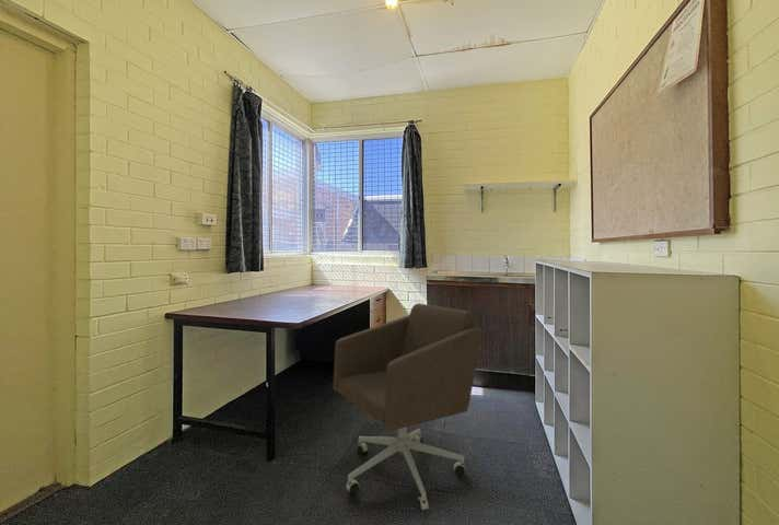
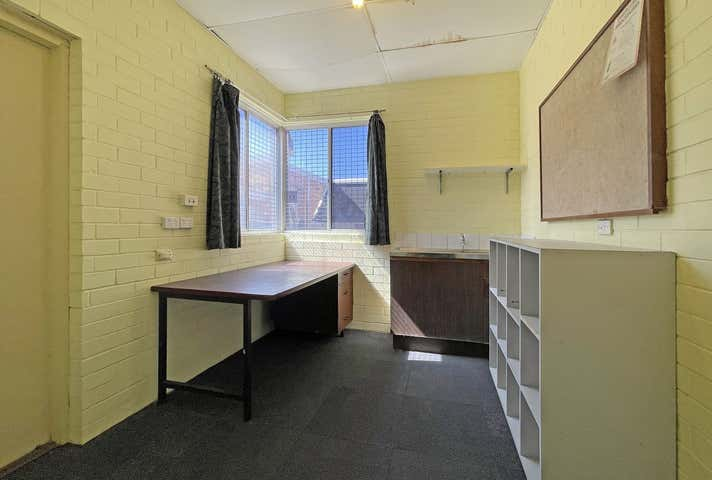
- office chair (402, 390)
